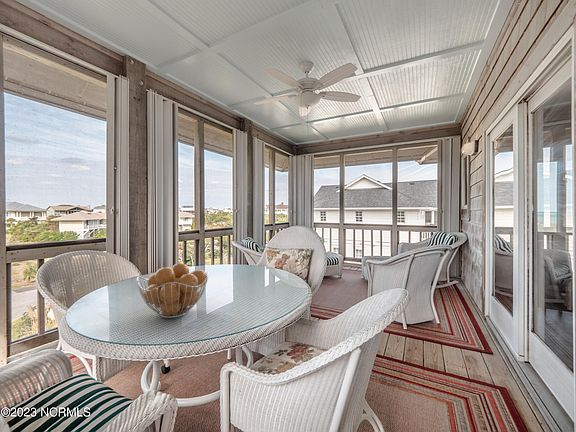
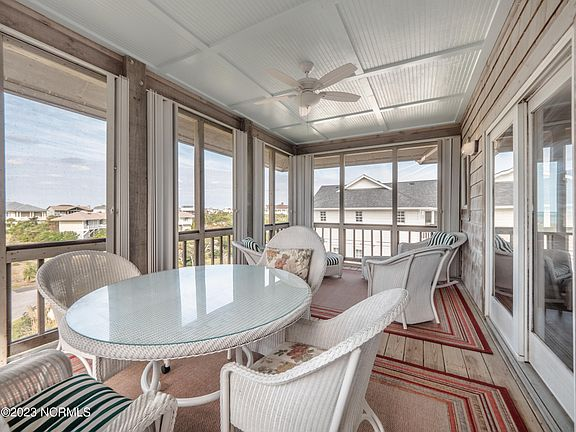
- fruit basket (174, 289)
